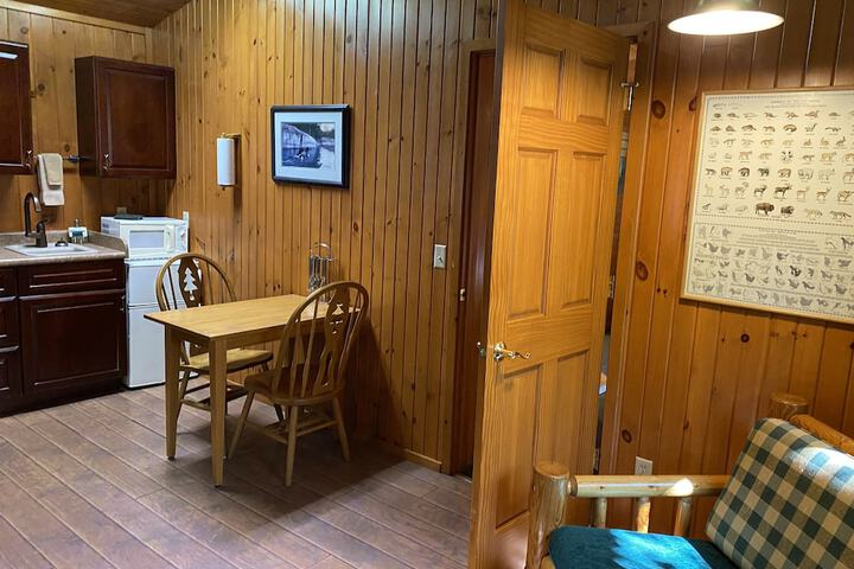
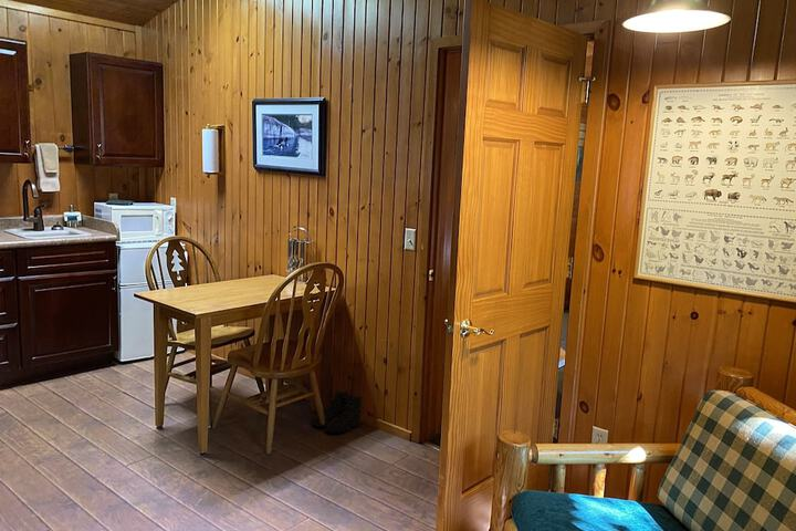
+ boots (337, 409)
